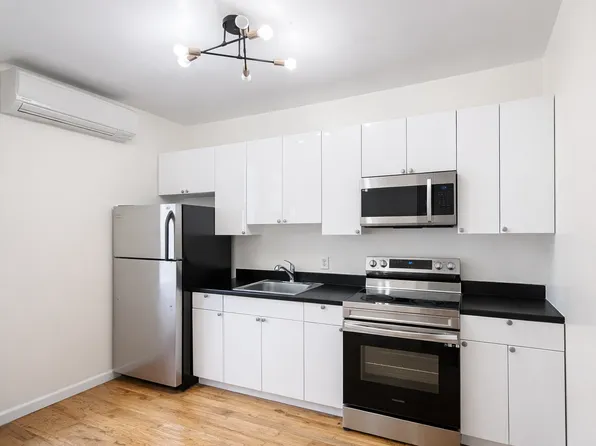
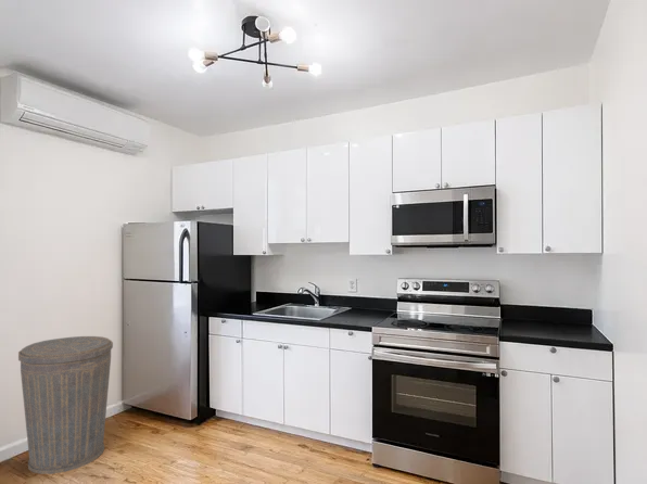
+ trash can (67, 399)
